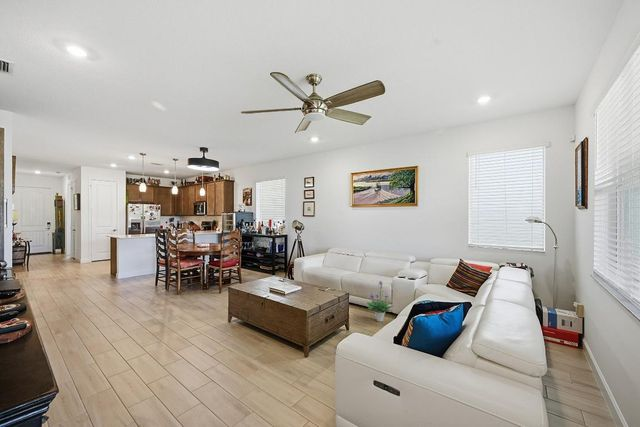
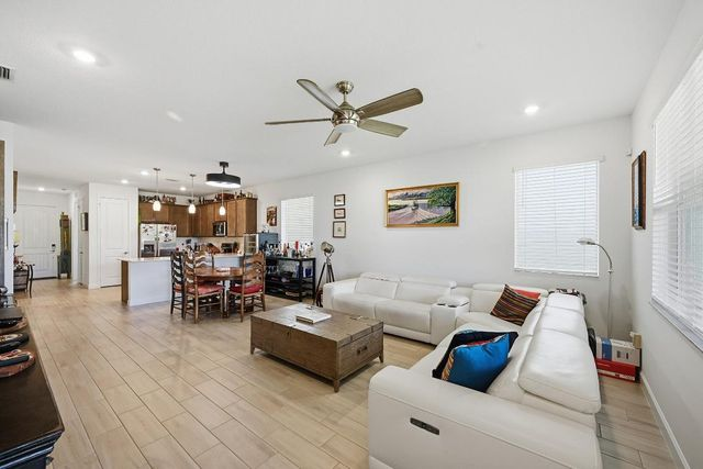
- potted plant (378, 301)
